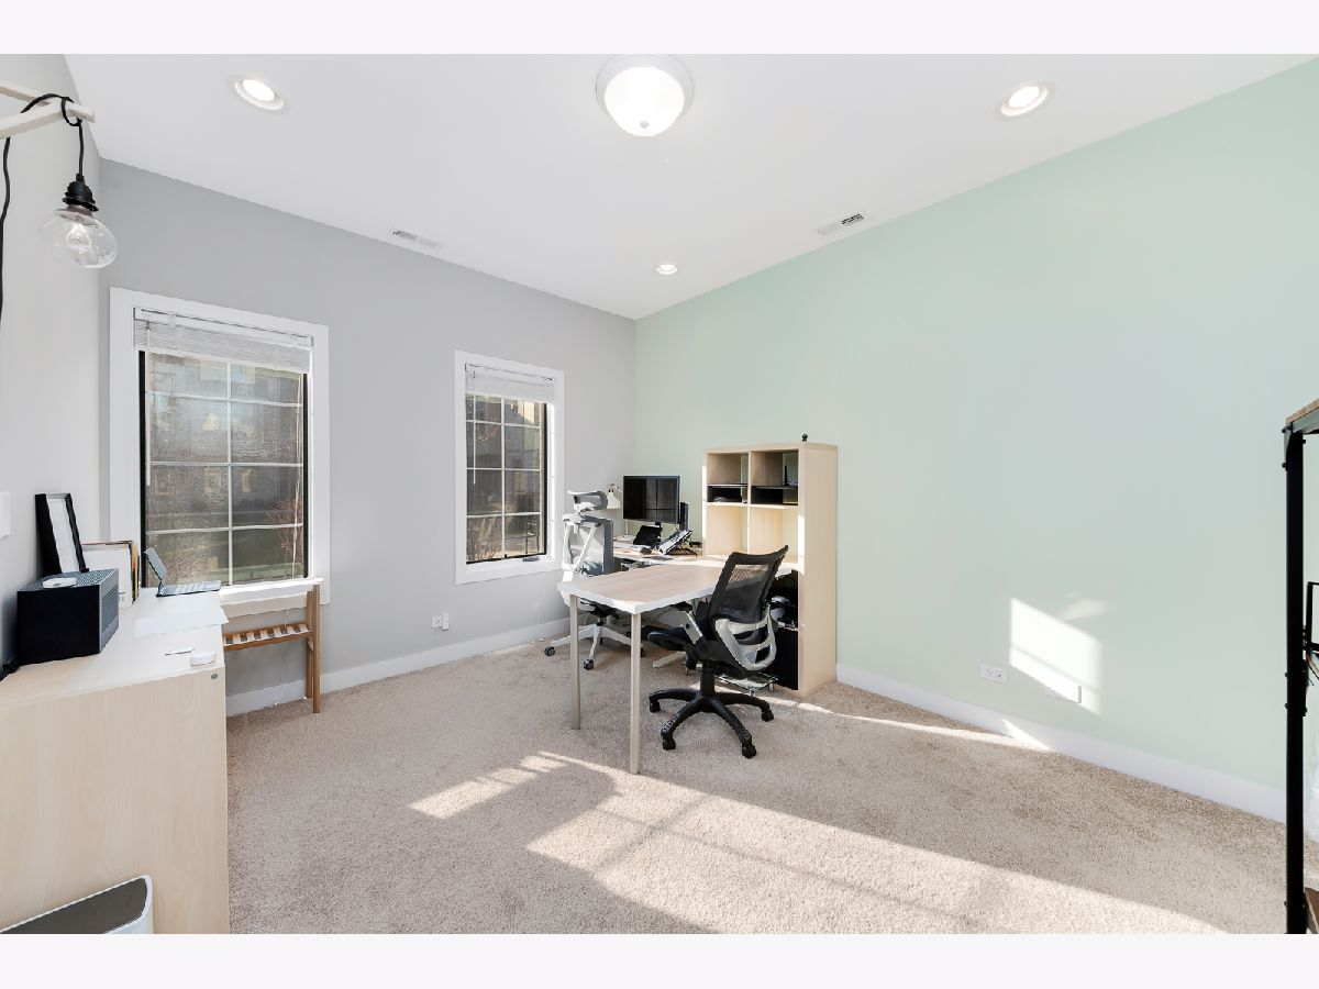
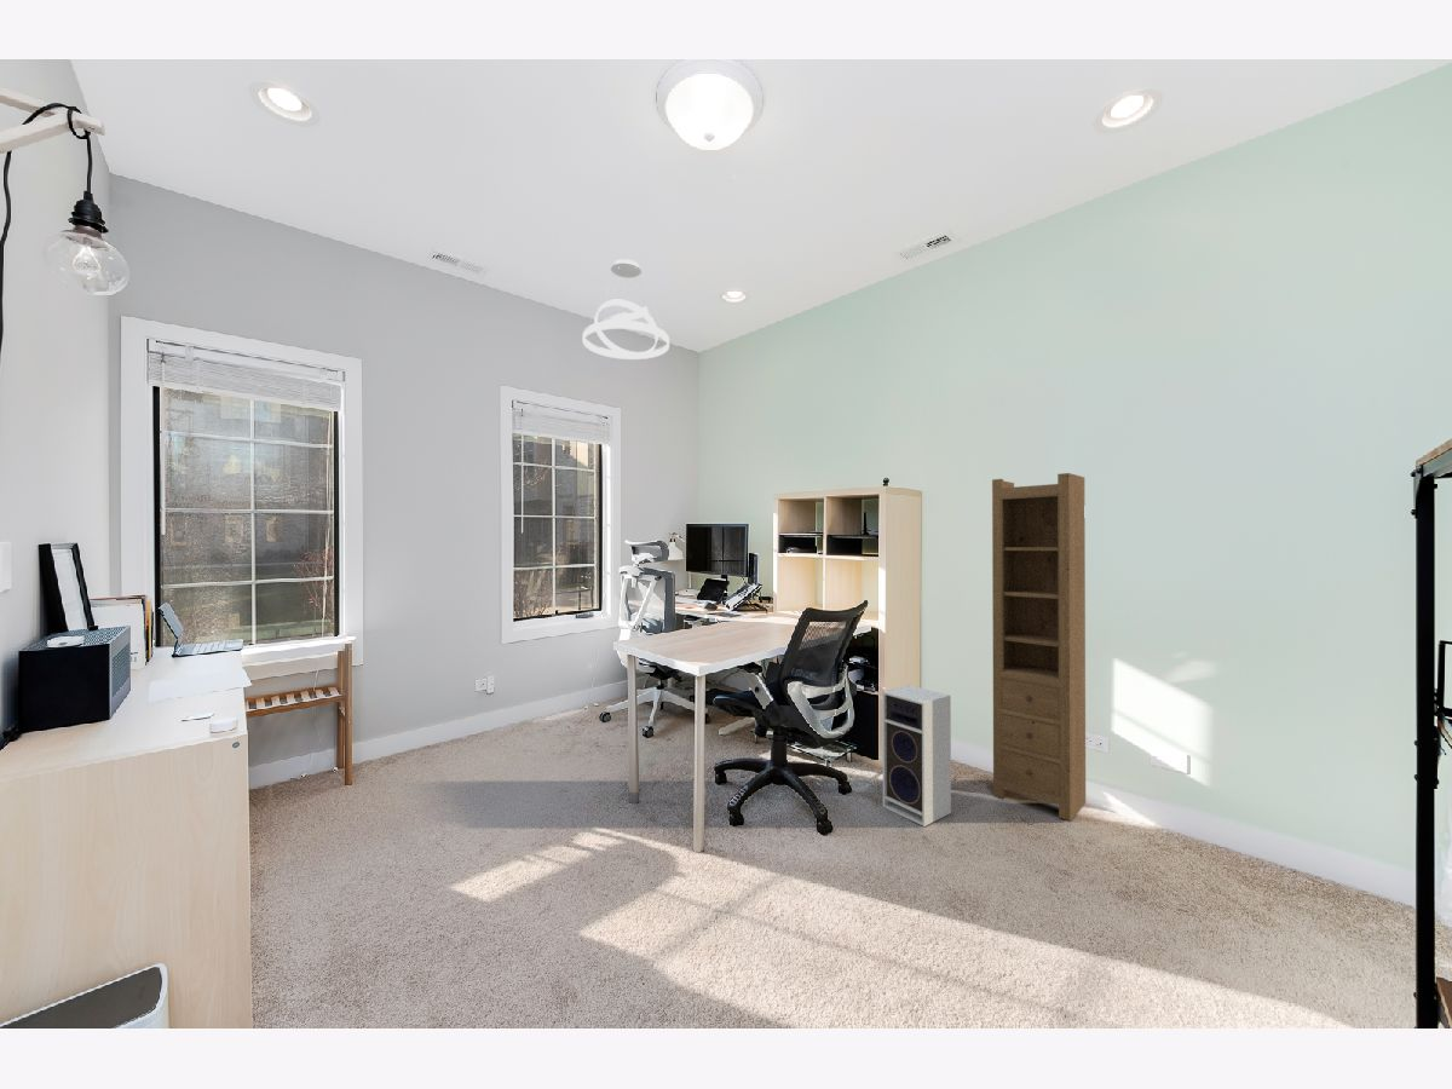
+ pendant light (626, 306)
+ shelving unit (1037, 639)
+ speaker (916, 751)
